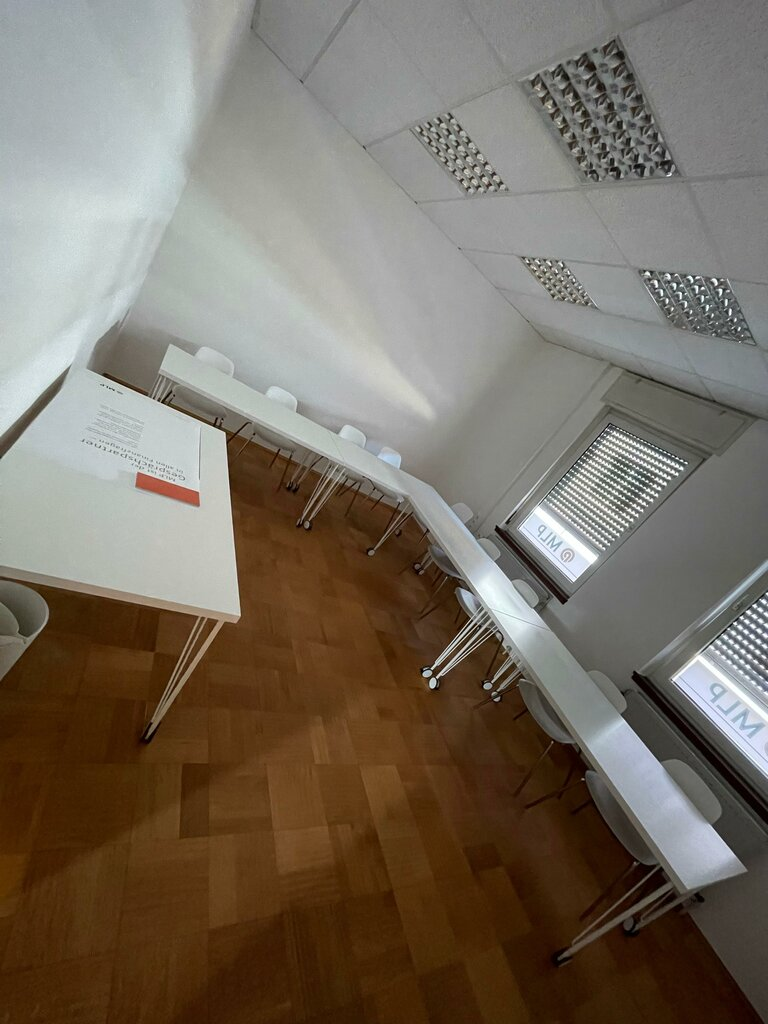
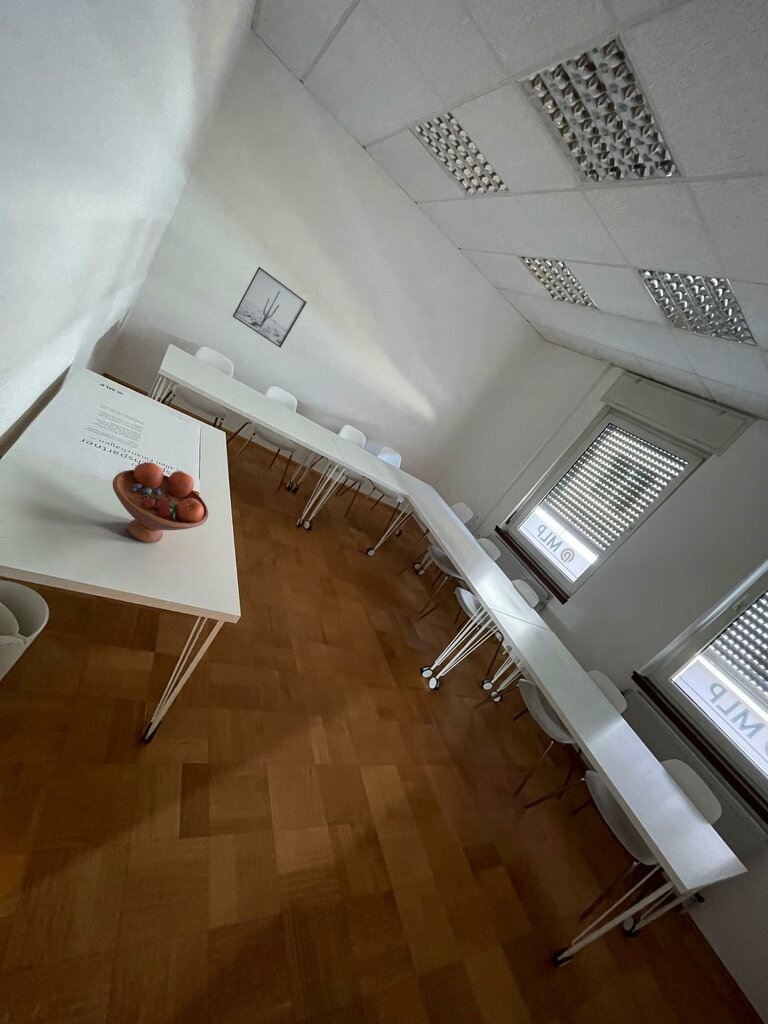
+ wall art (270, 309)
+ fruit bowl (158, 507)
